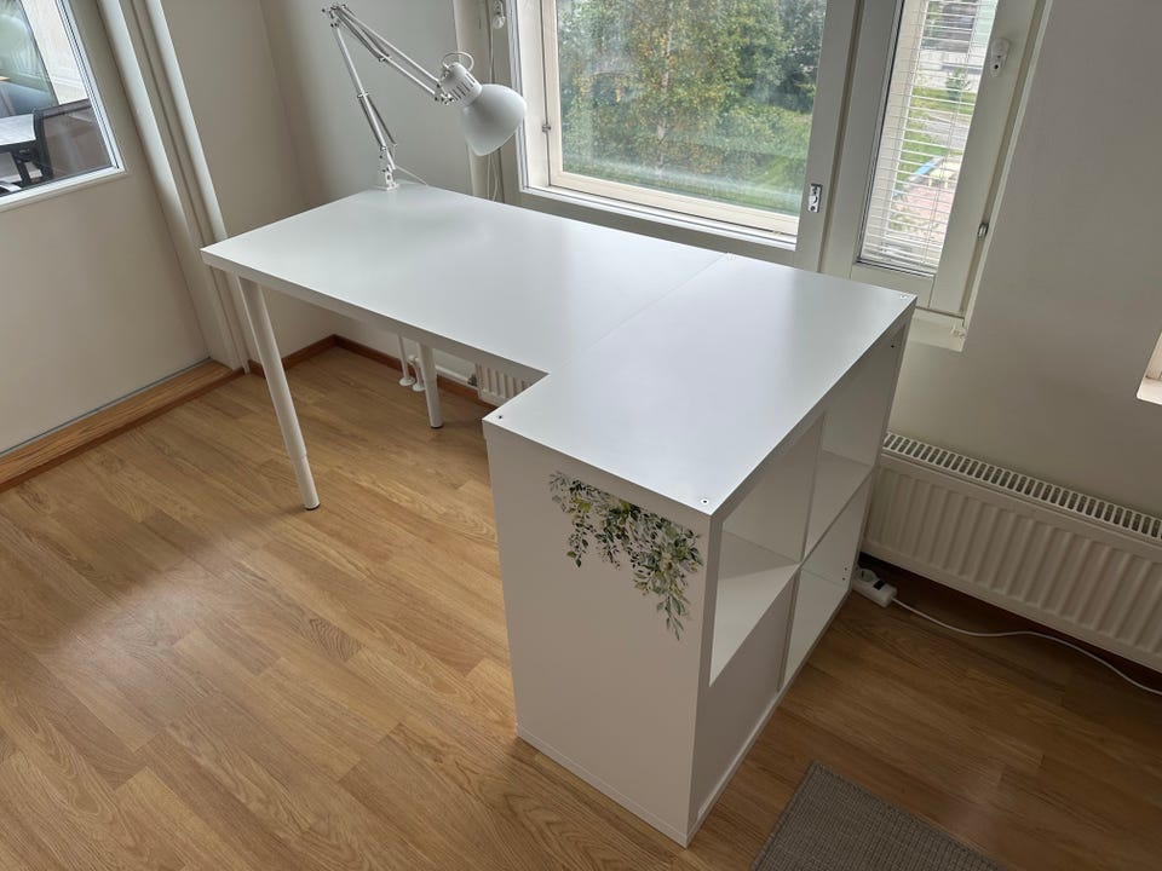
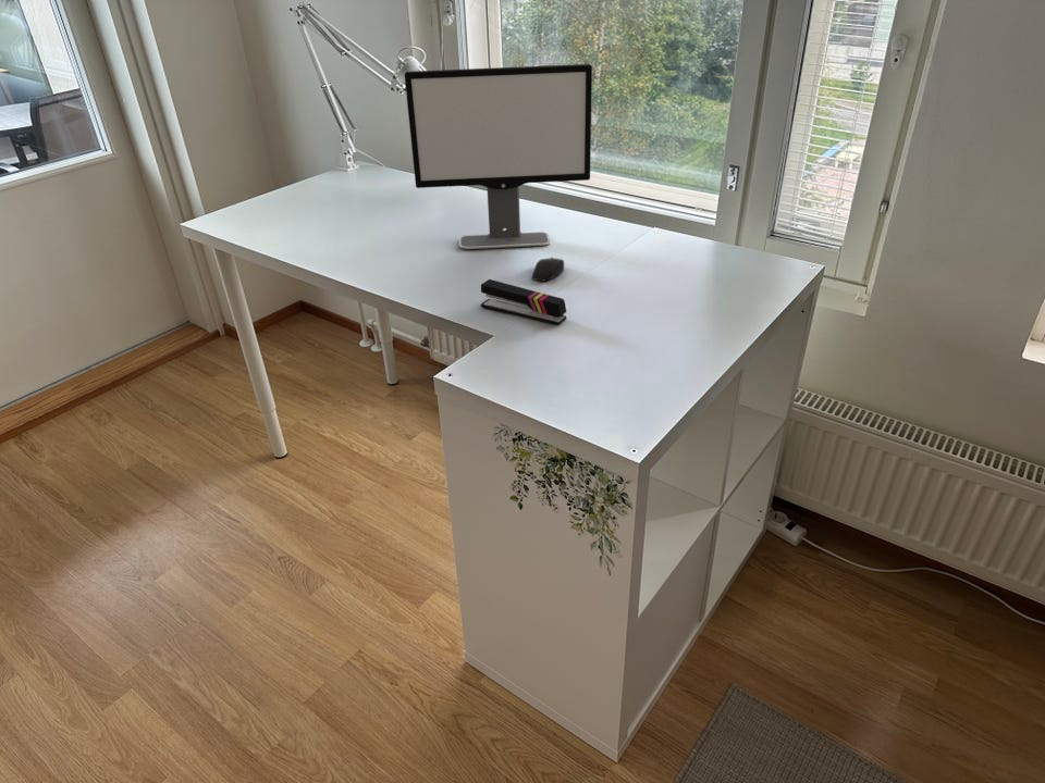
+ mouse (548, 266)
+ computer monitor (502, 159)
+ stapler (522, 300)
